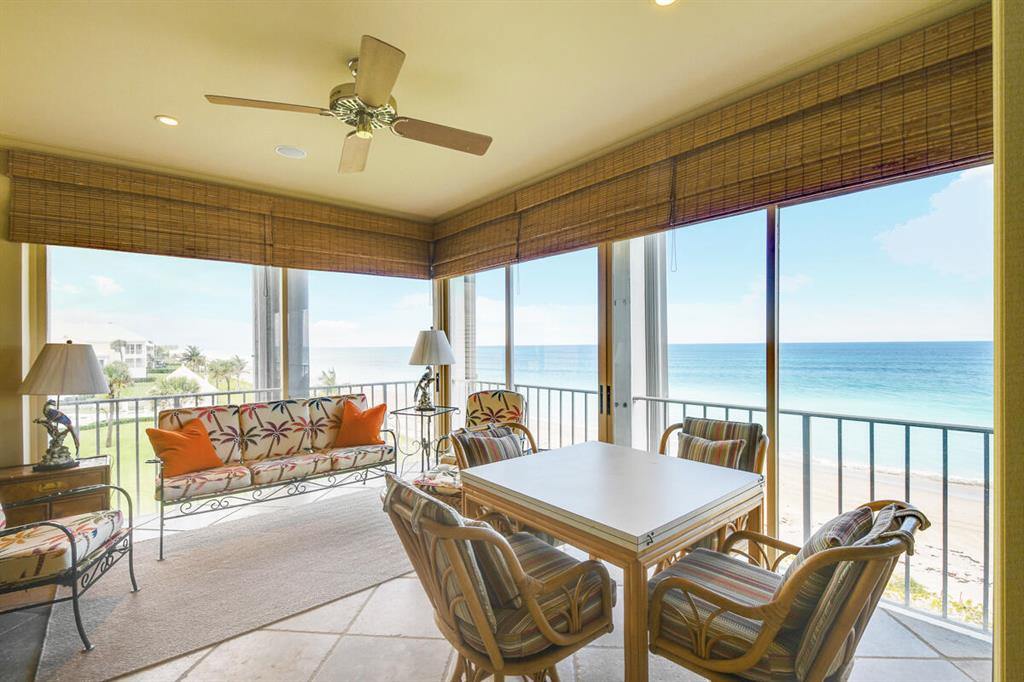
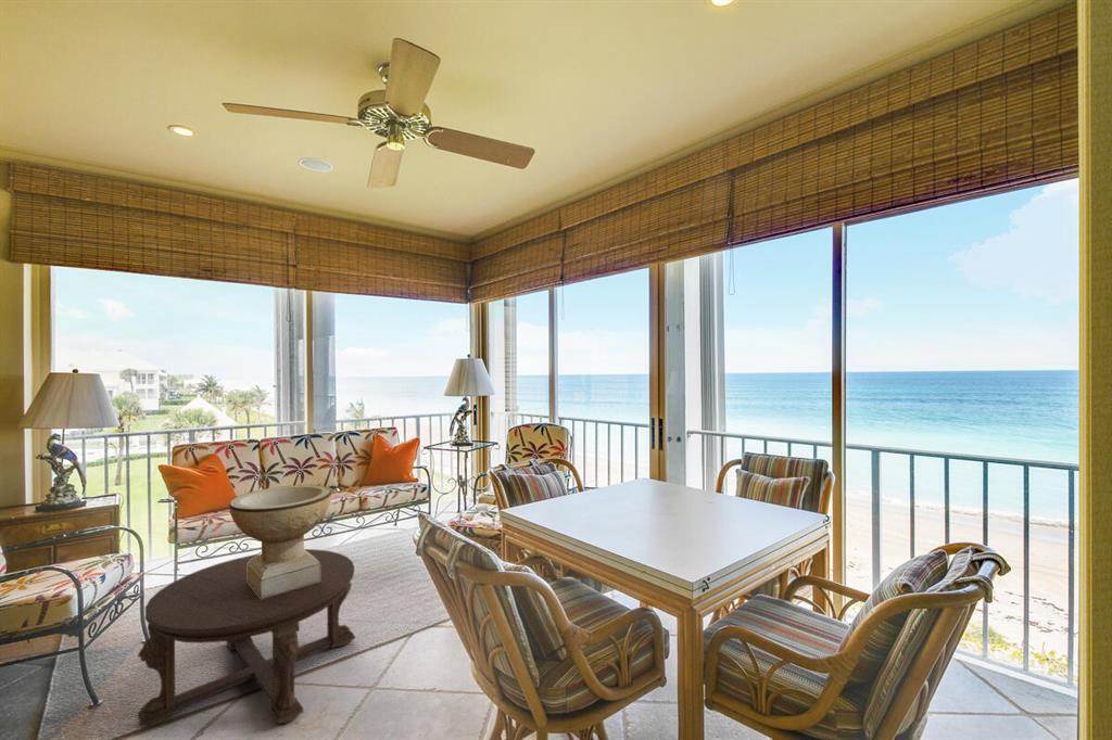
+ decorative bowl (282, 538)
+ coffee table (260, 628)
